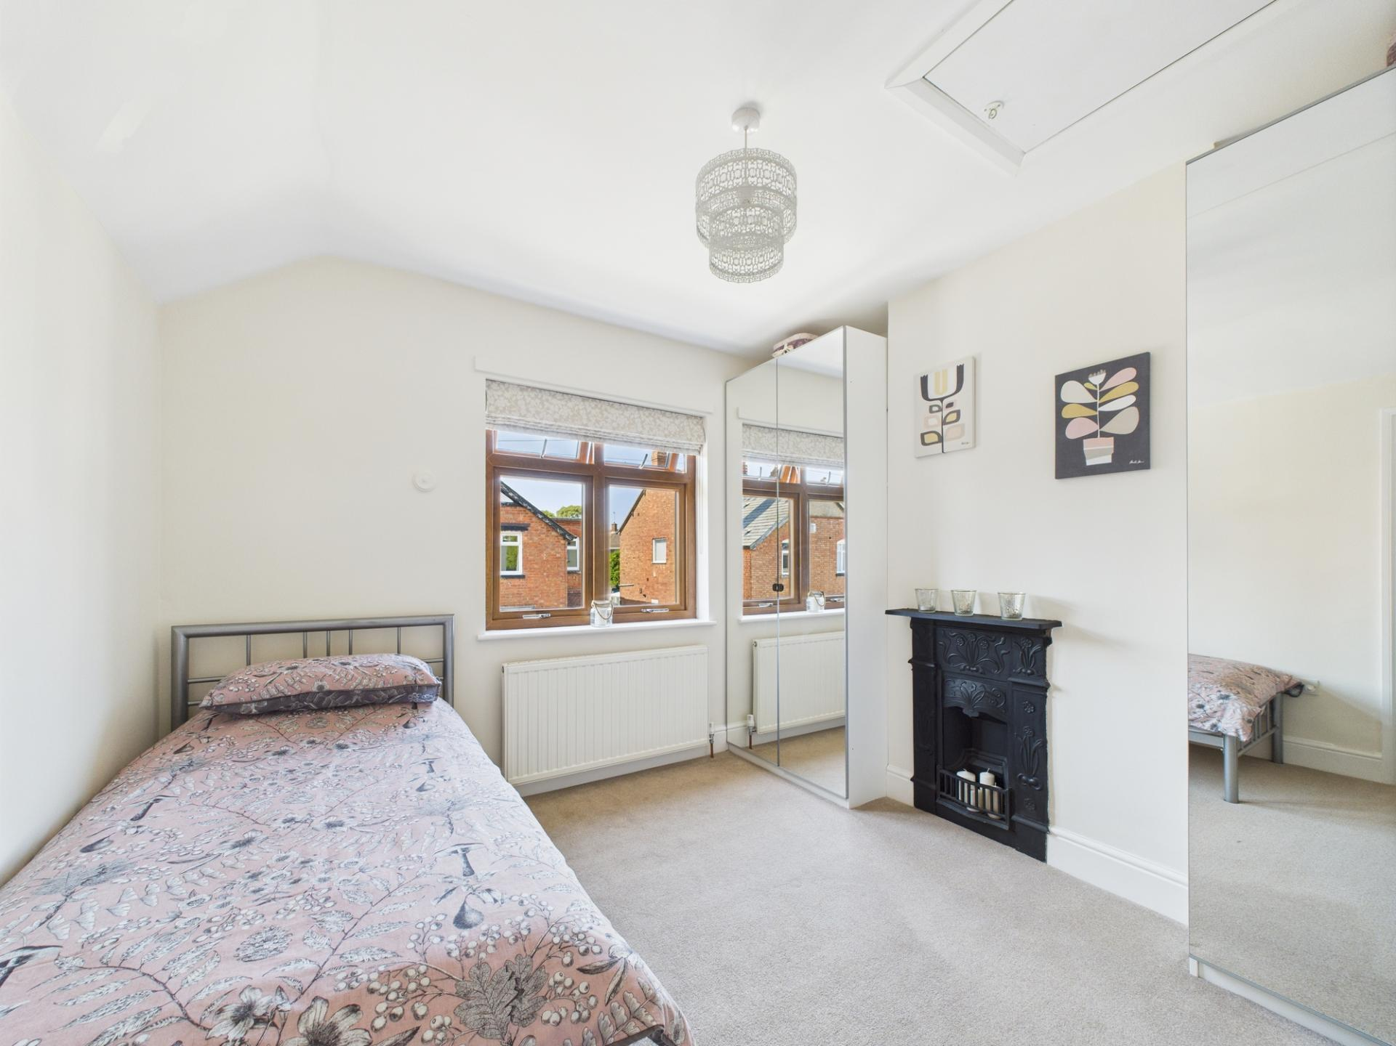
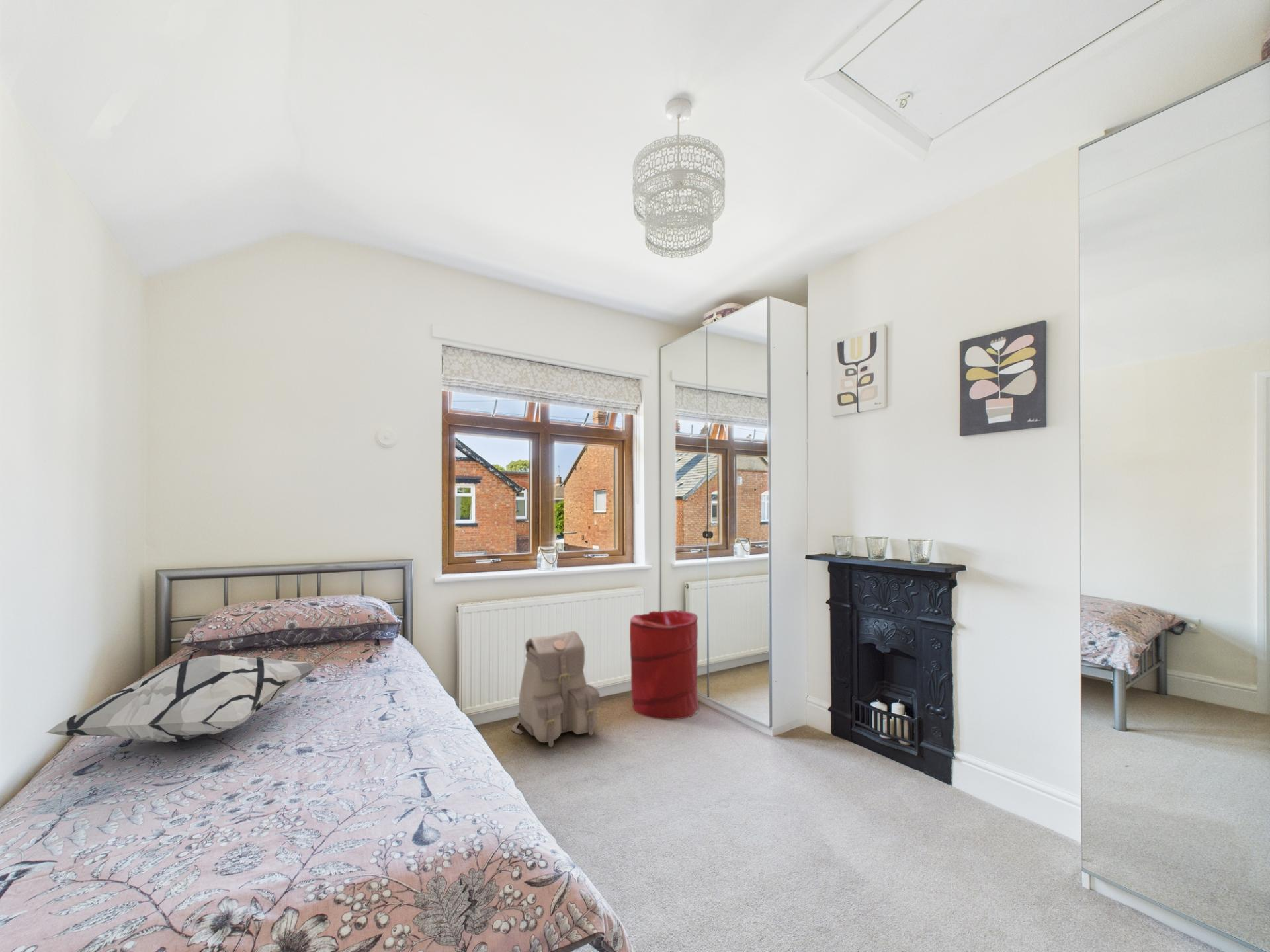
+ laundry hamper (663, 659)
+ backpack (554, 682)
+ decorative pillow (202, 694)
